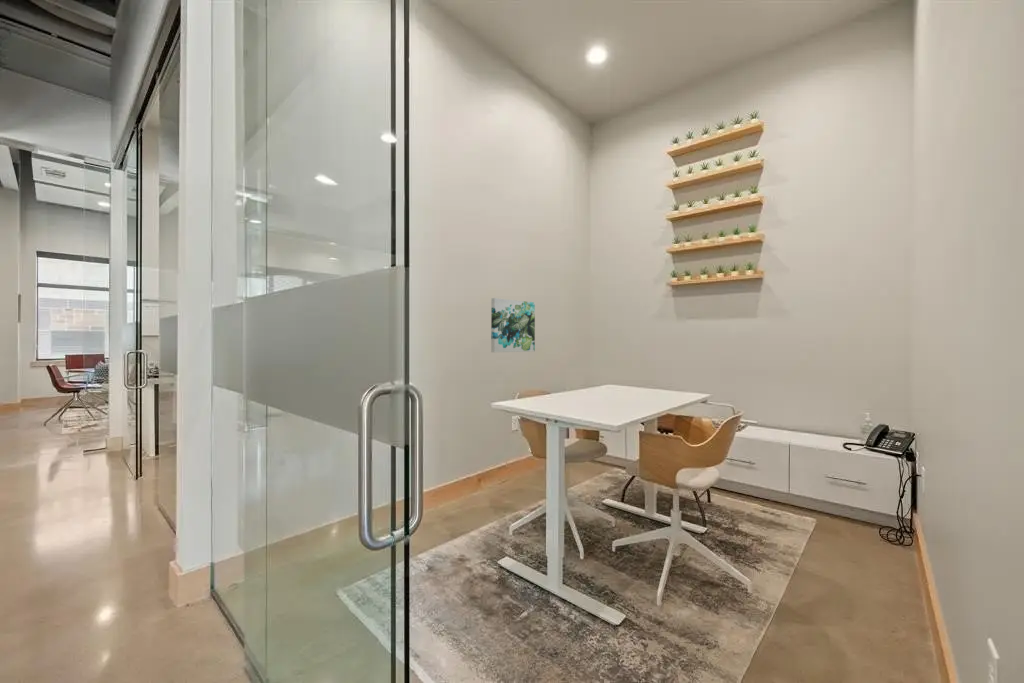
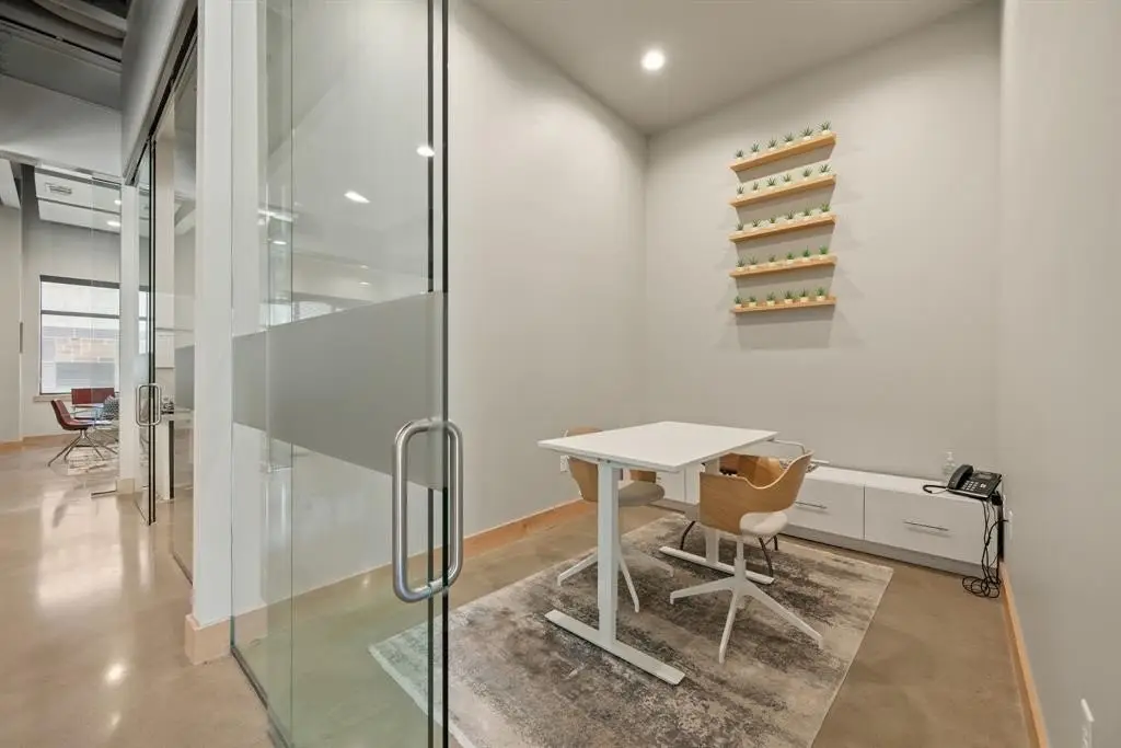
- wall art (513, 326)
